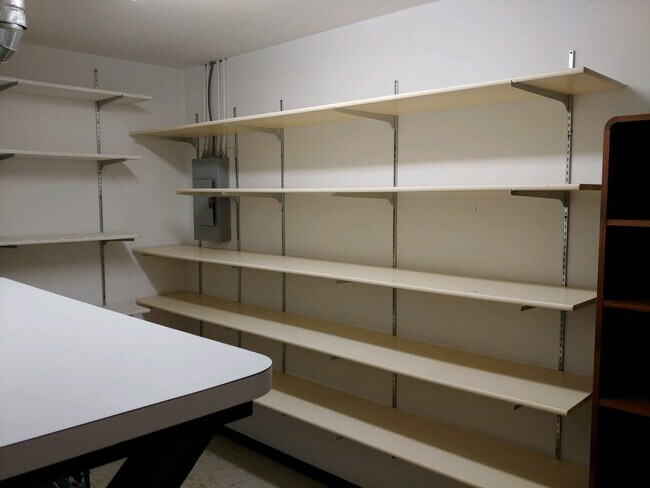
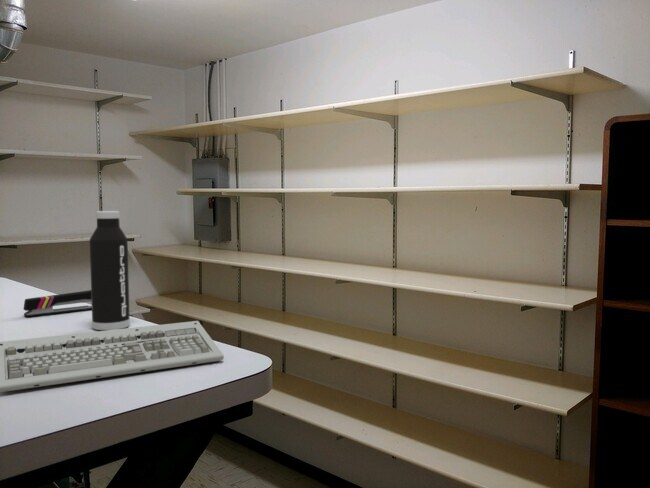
+ keyboard (112, 352)
+ water bottle (109, 269)
+ stapler (62, 302)
